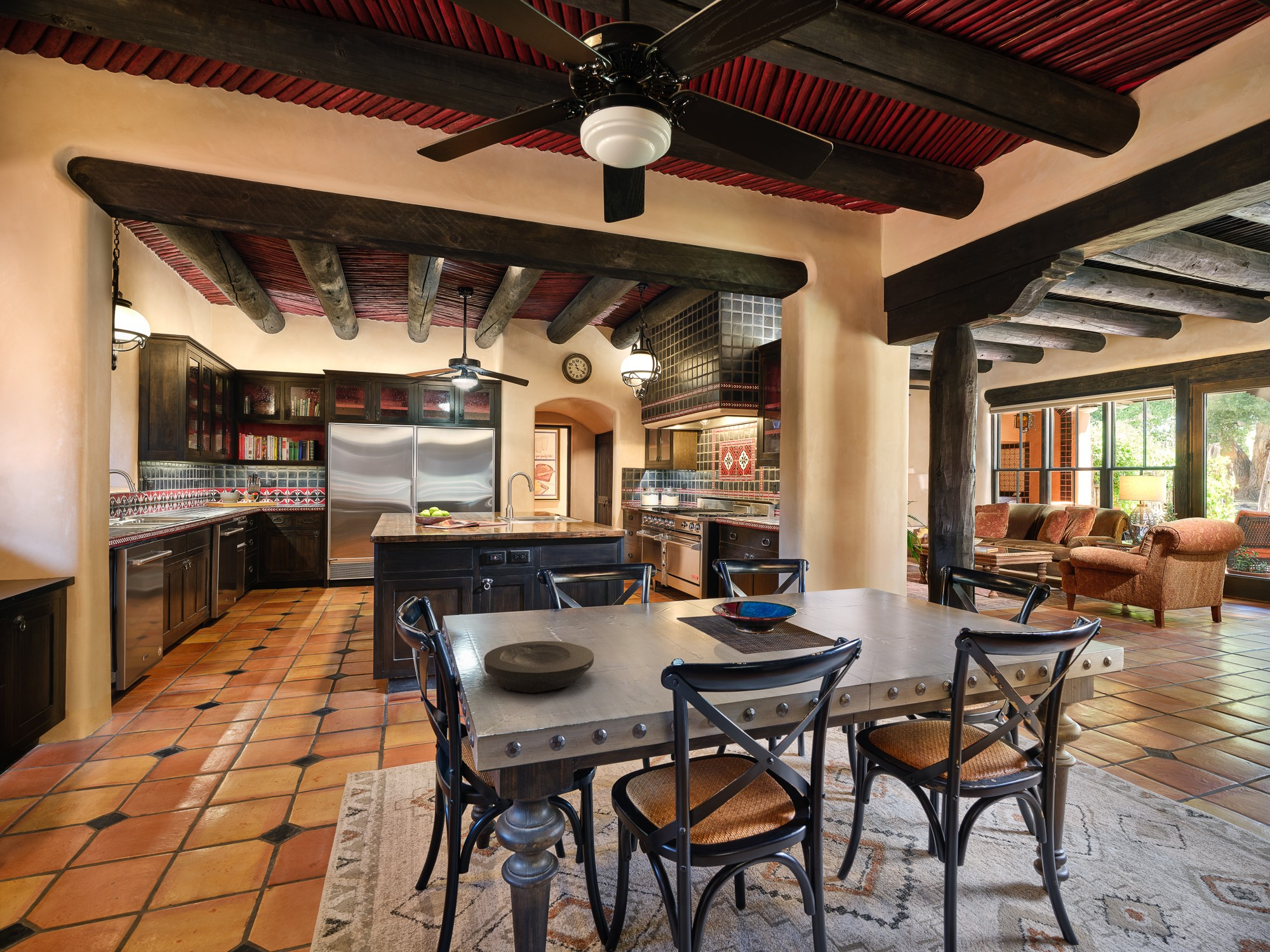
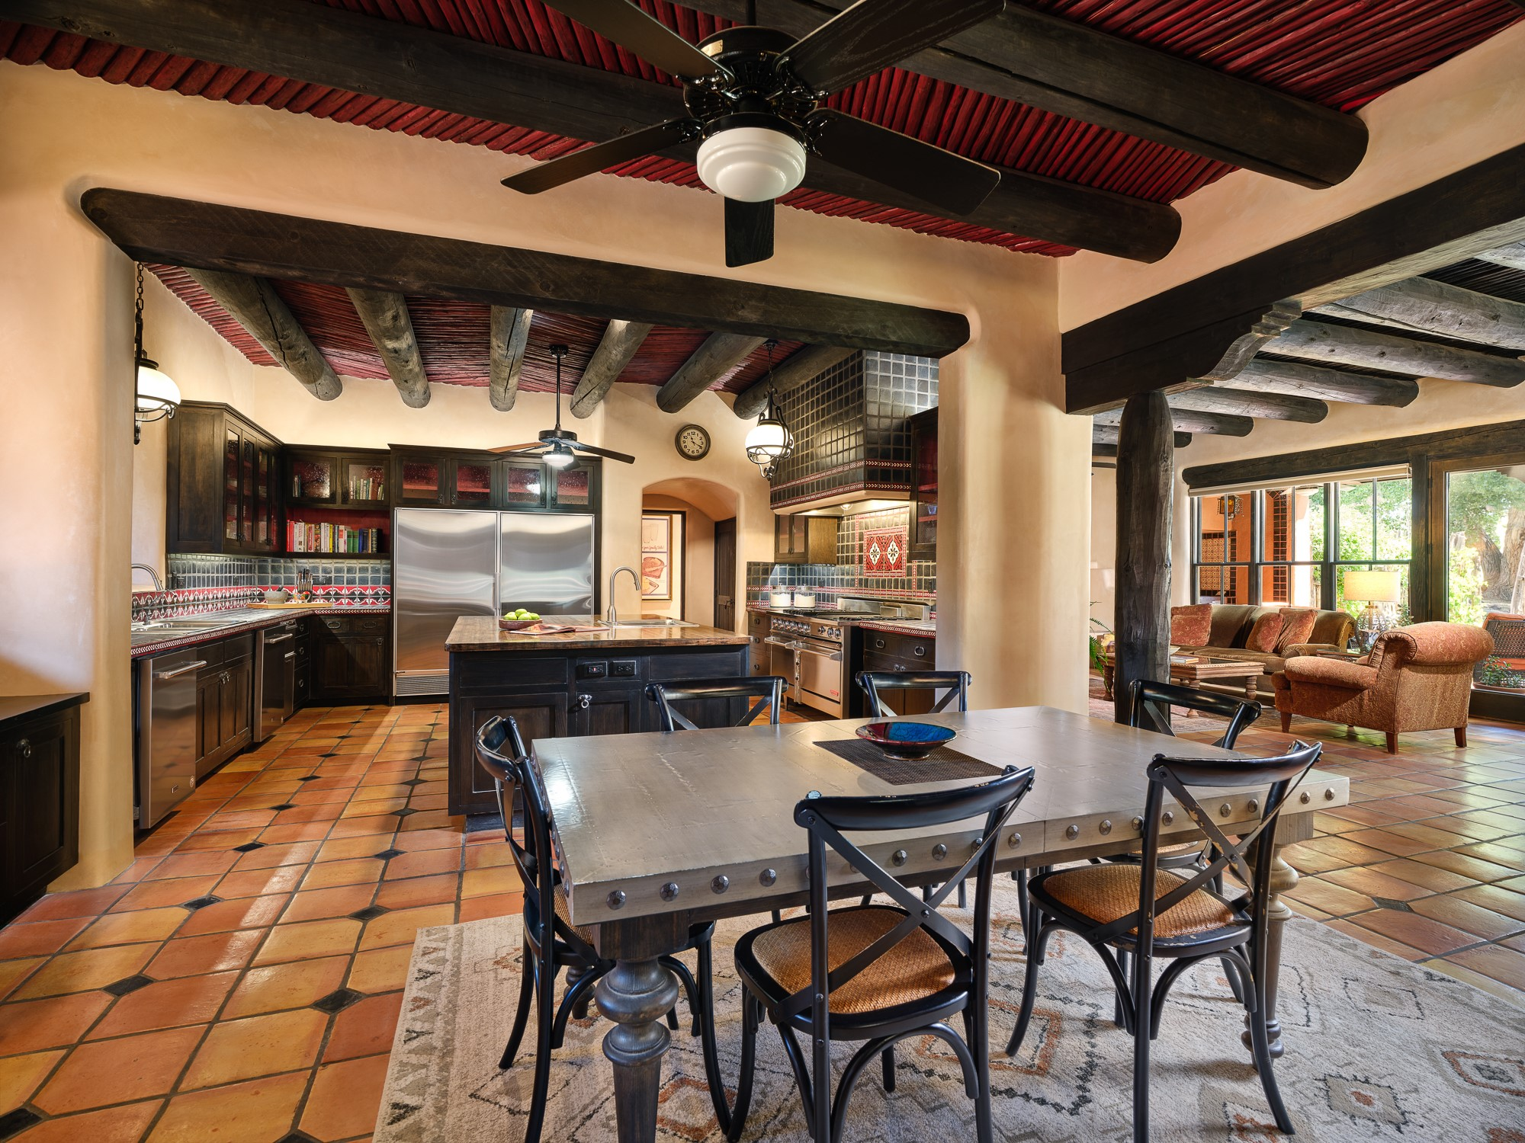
- plate (539, 668)
